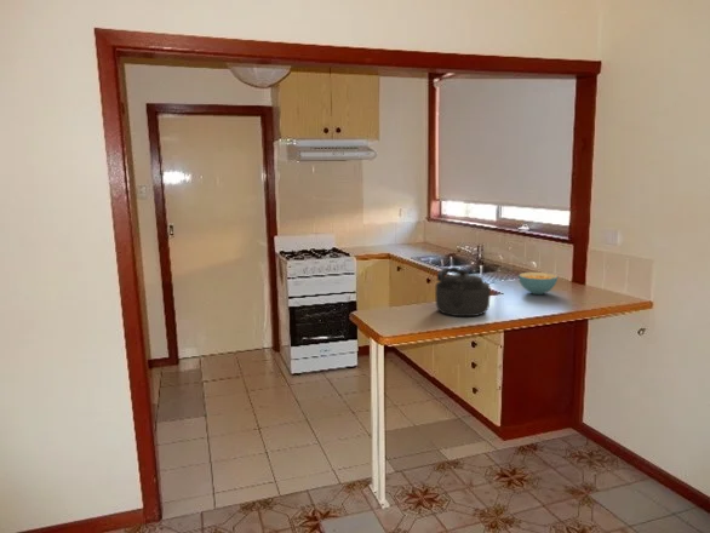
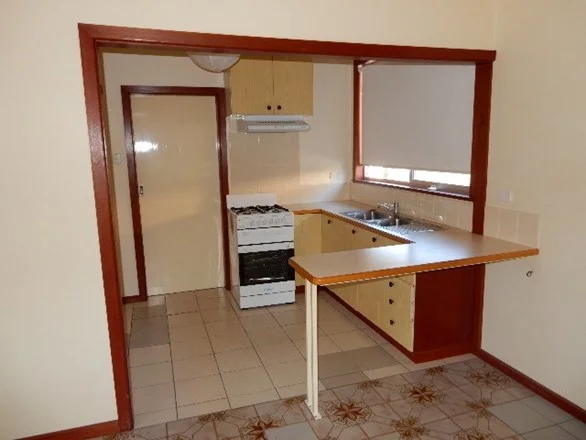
- cereal bowl (537, 283)
- kettle (460, 291)
